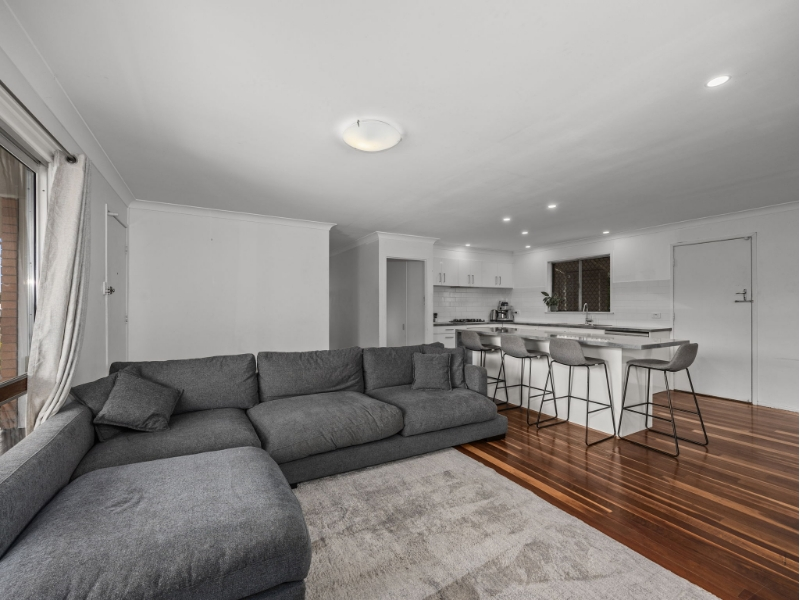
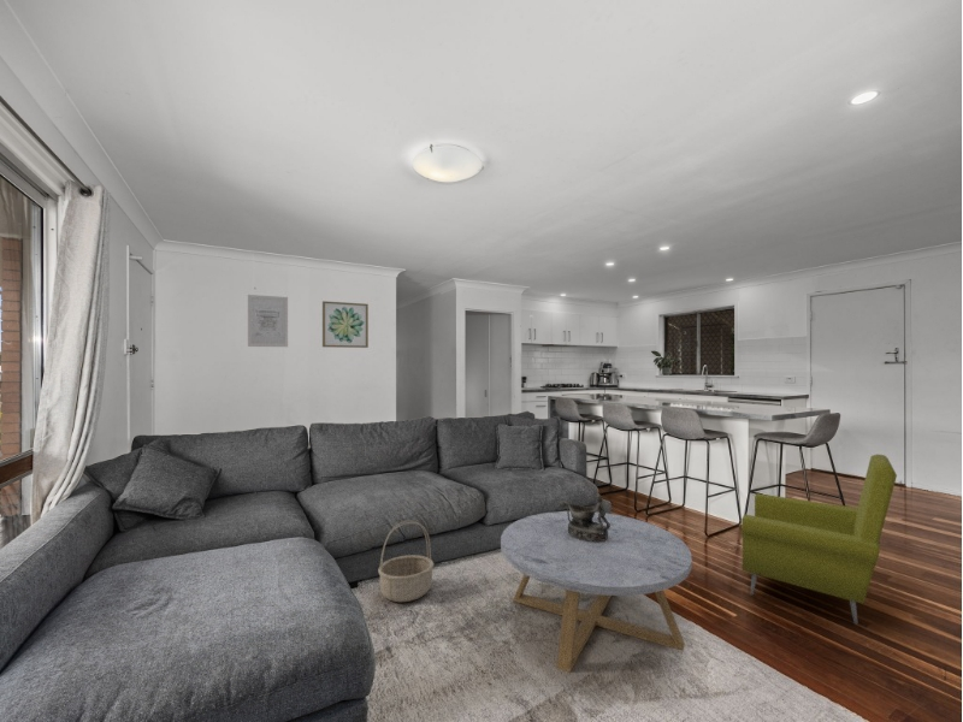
+ basket (406, 556)
+ coffee table (591, 580)
+ wall art (345, 325)
+ armchair (813, 523)
+ decorative bowl (583, 511)
+ wall art (267, 321)
